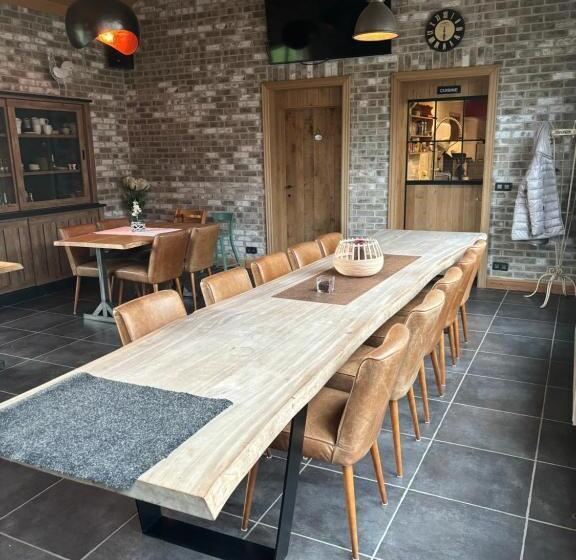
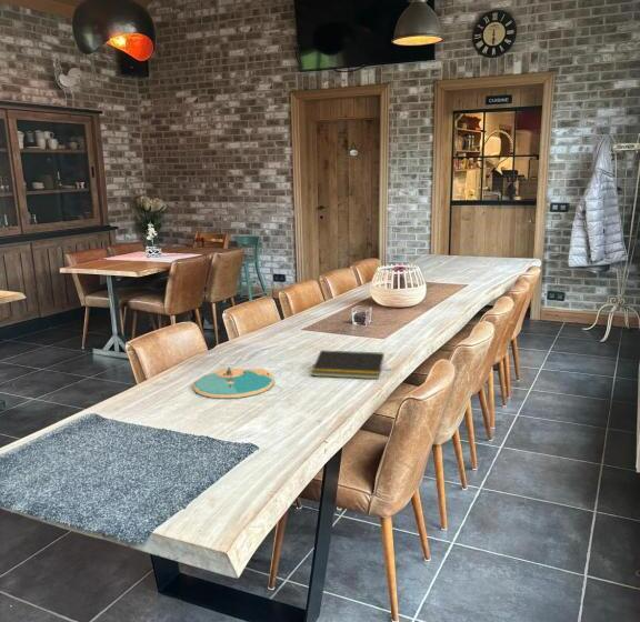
+ notepad (348, 363)
+ plate (233, 377)
